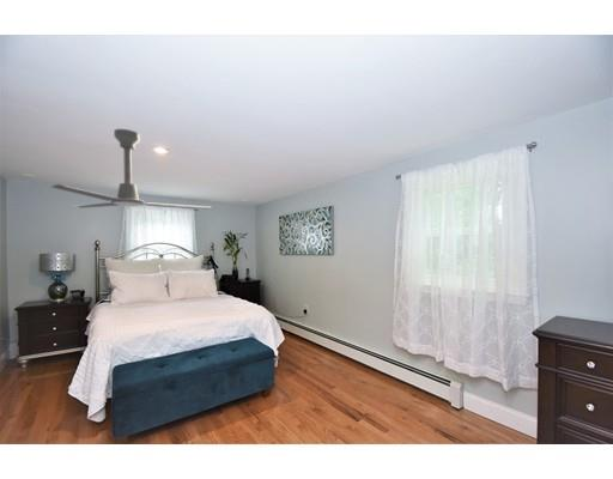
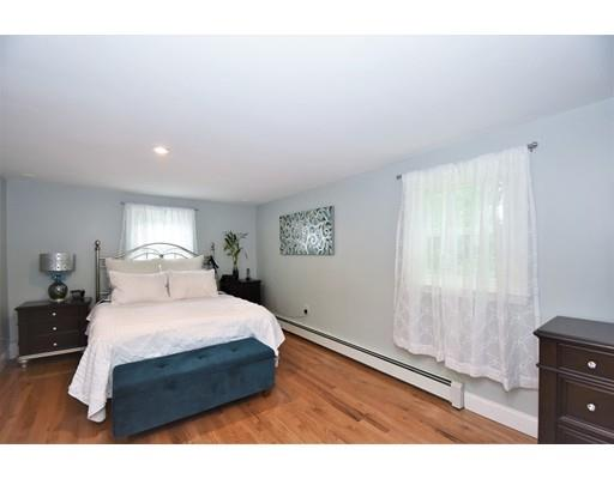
- ceiling fan (131, 170)
